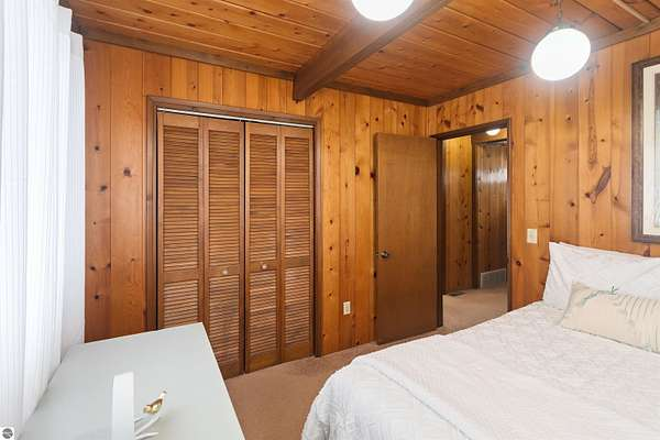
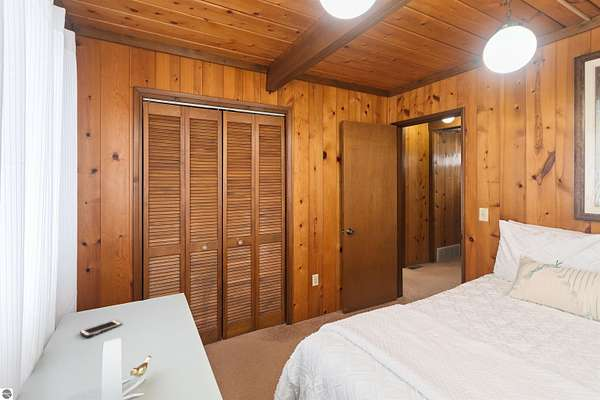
+ cell phone (101, 328)
